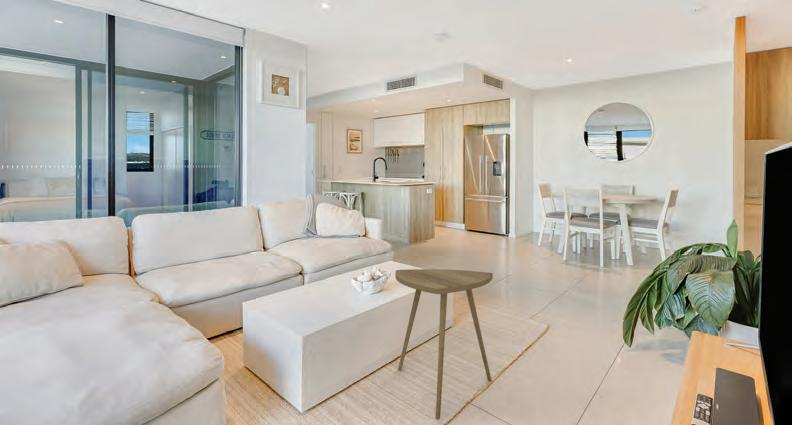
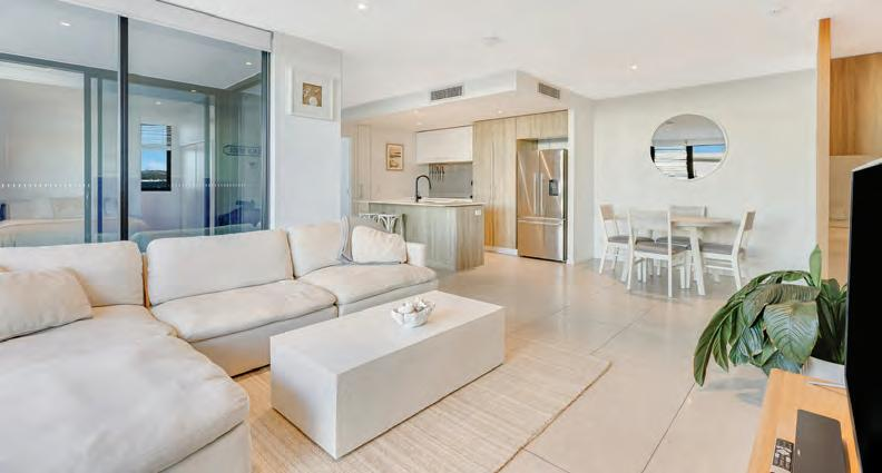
- side table (439, 330)
